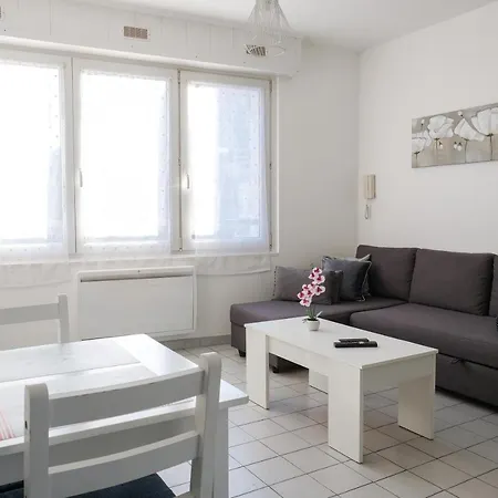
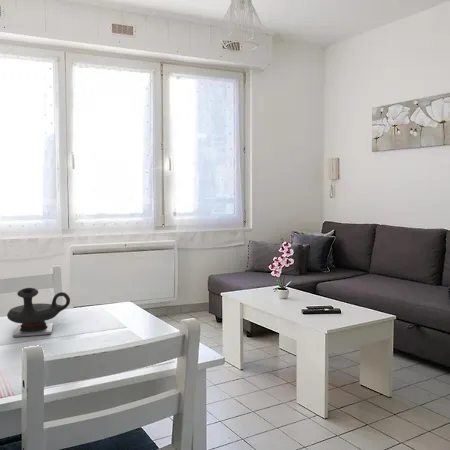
+ teapot (38, 308)
